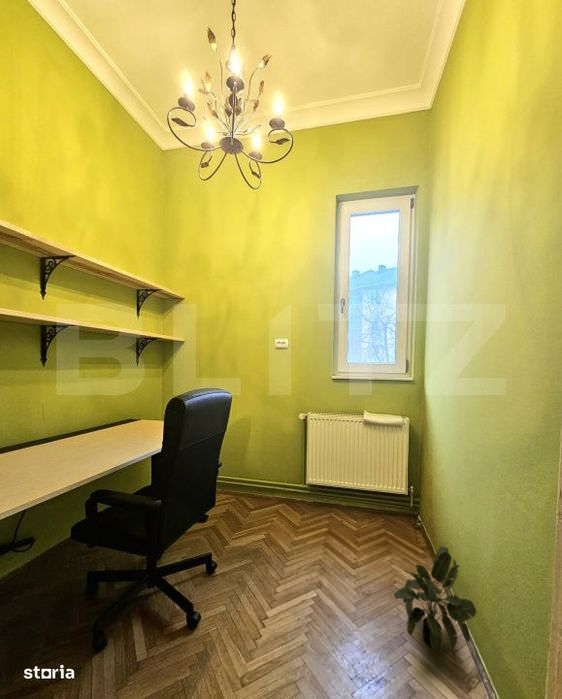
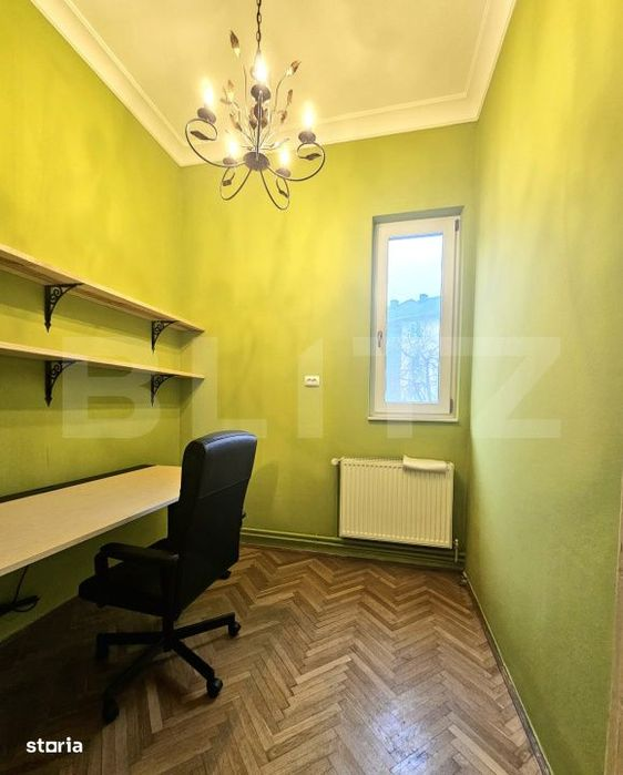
- potted plant (427, 596)
